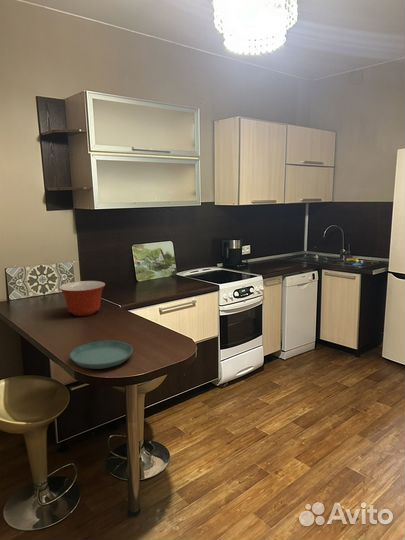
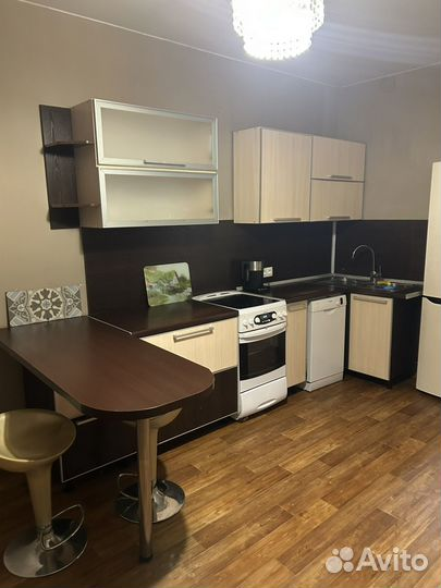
- saucer (102, 355)
- mixing bowl (83, 299)
